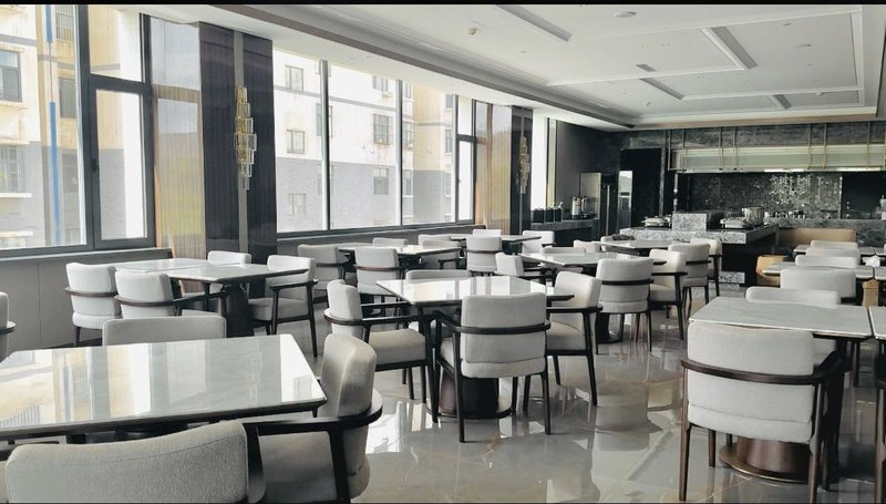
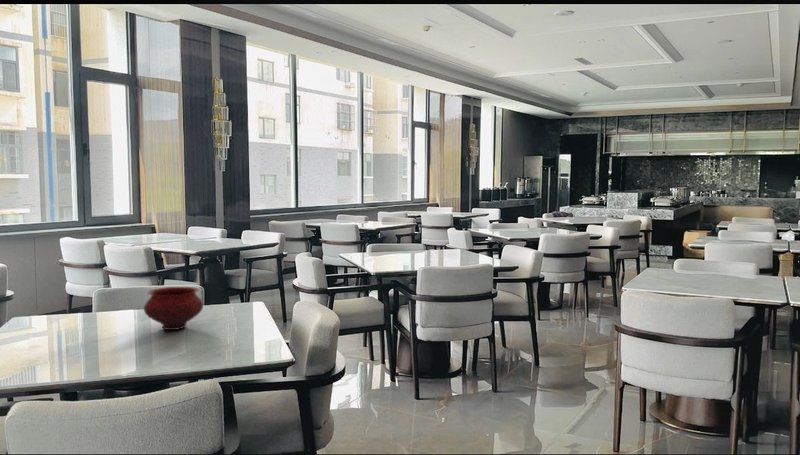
+ bowl (174, 309)
